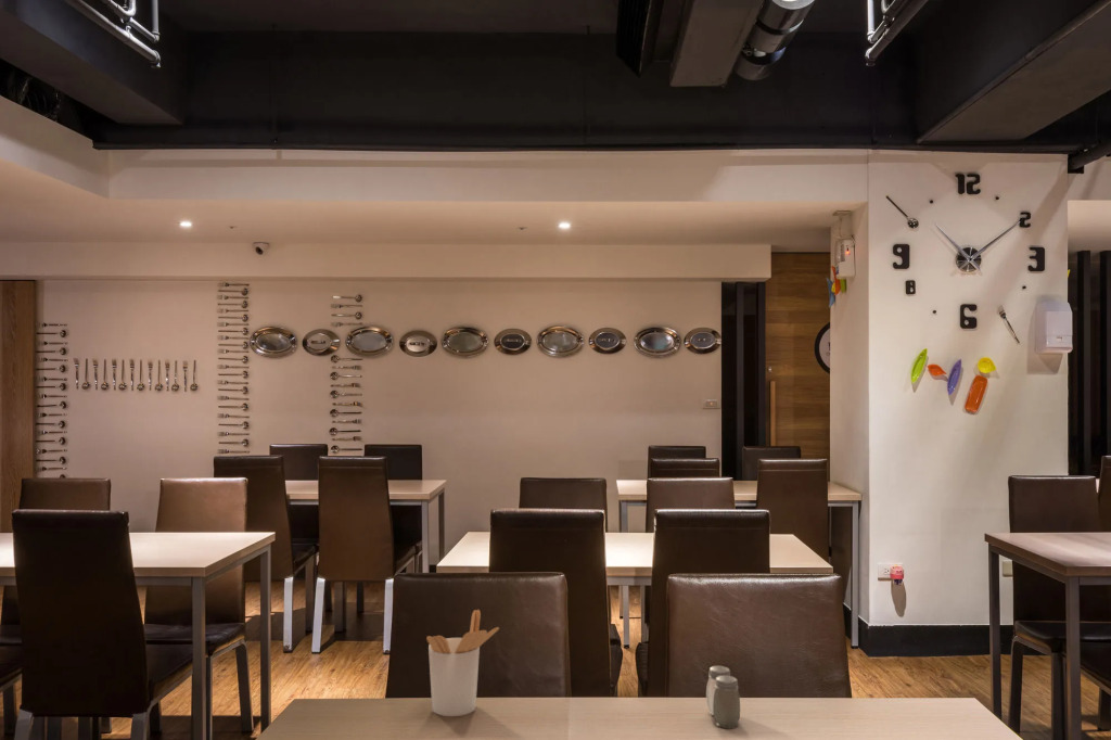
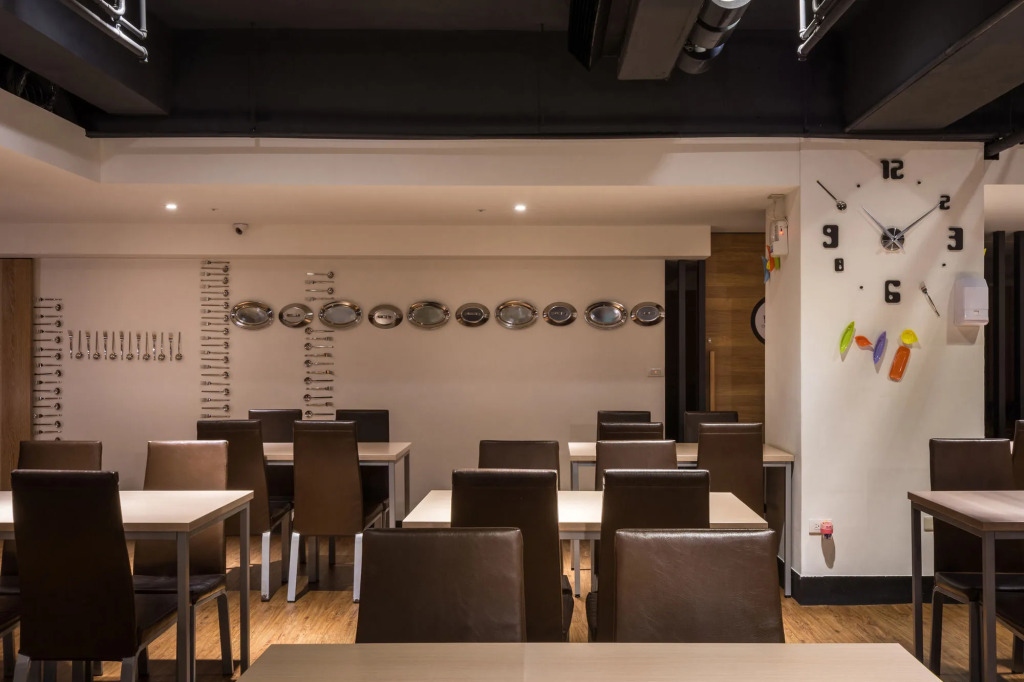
- salt and pepper shaker (723, 696)
- utensil holder (462, 664)
